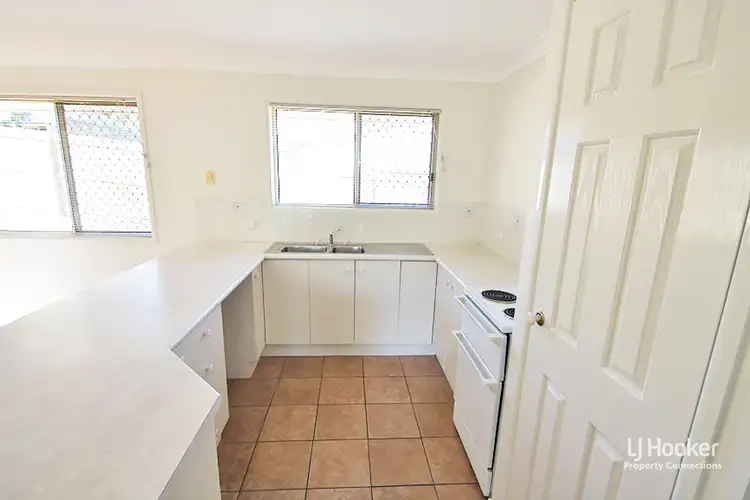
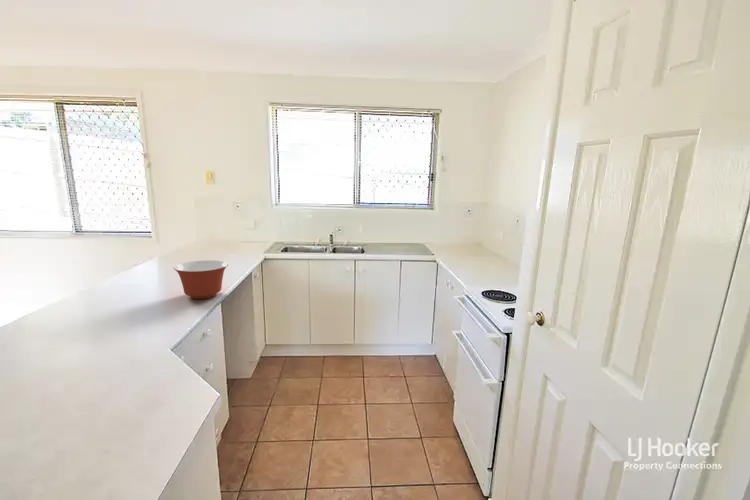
+ mixing bowl (202, 280)
